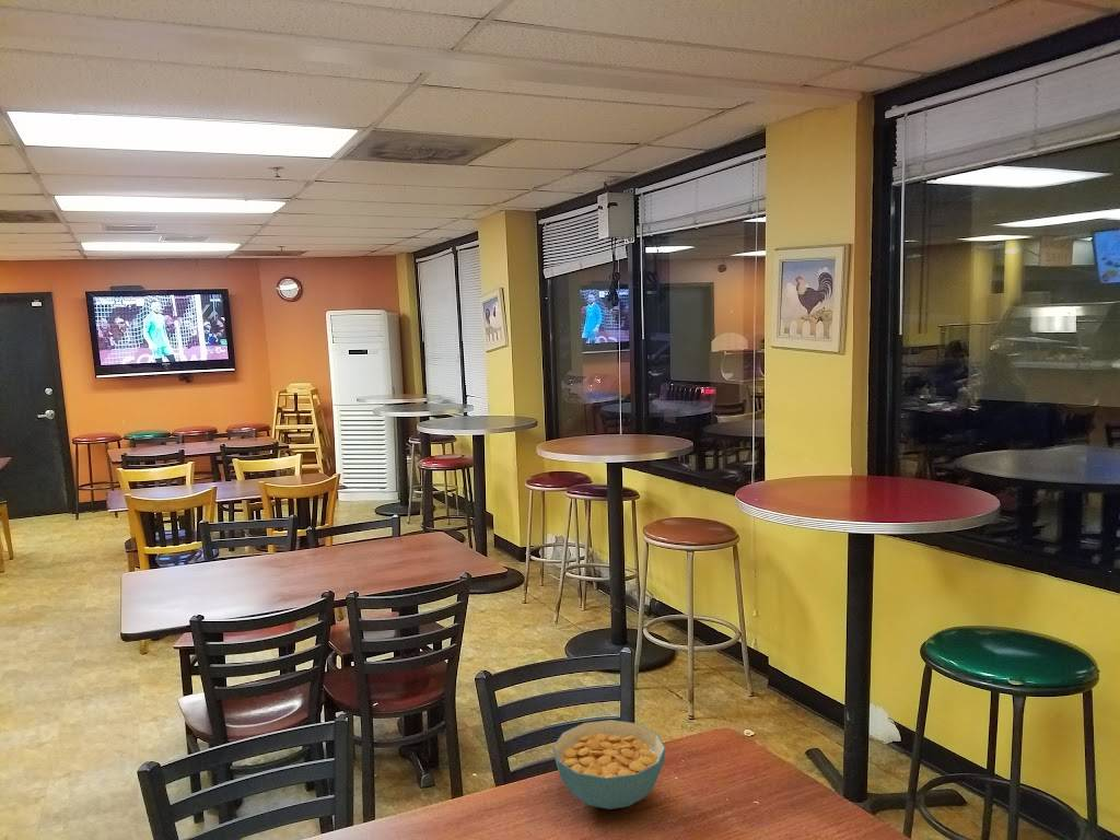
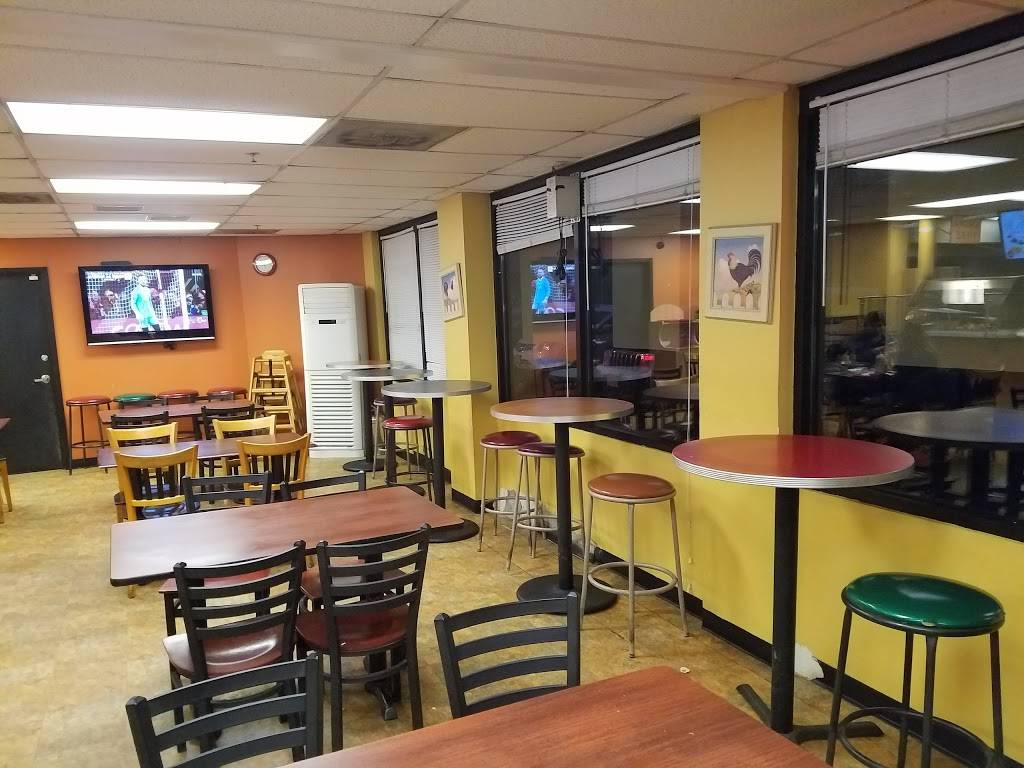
- cereal bowl (609, 772)
